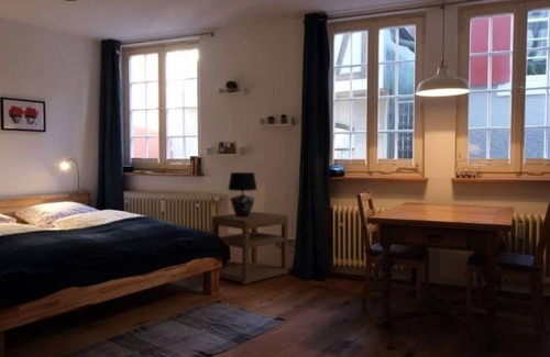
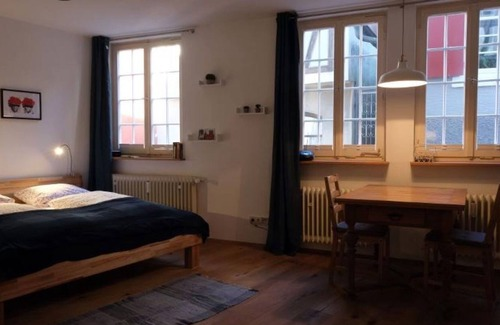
- nightstand (250, 245)
- table lamp (242, 193)
